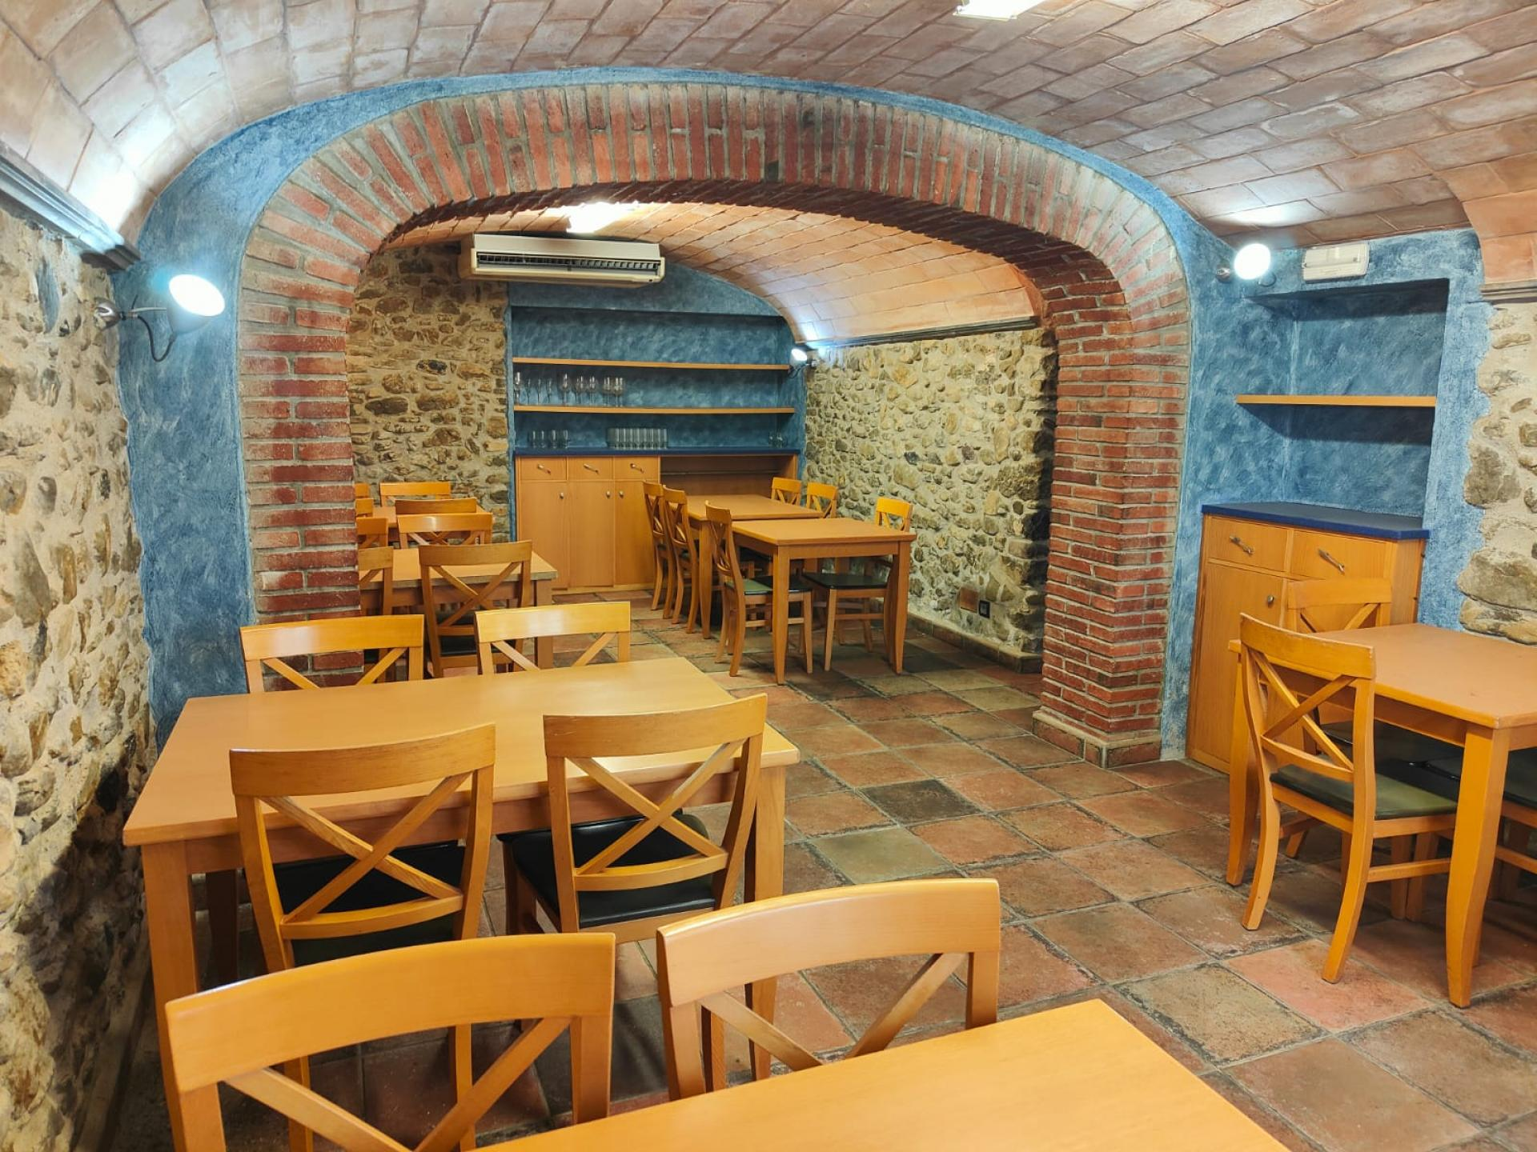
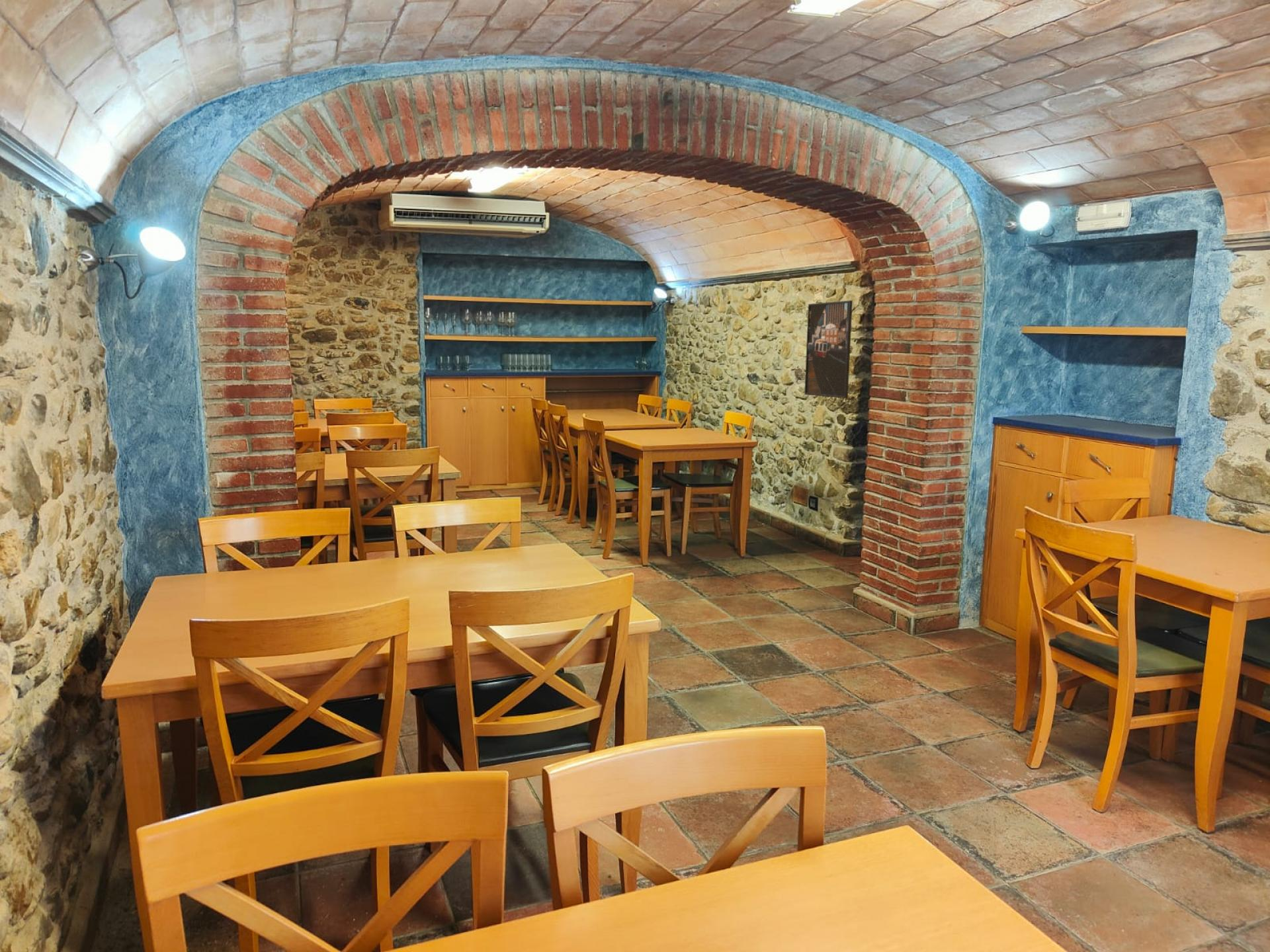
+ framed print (827, 349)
